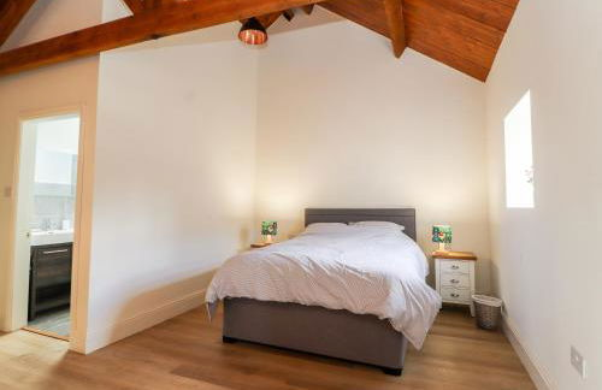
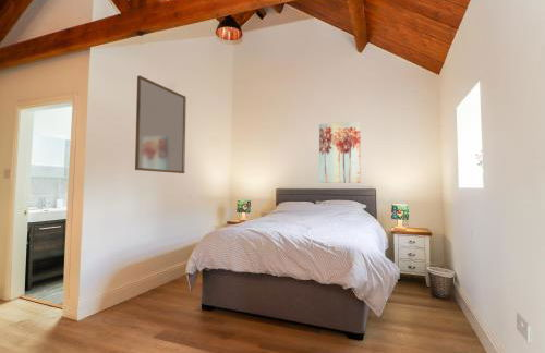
+ home mirror (162, 129)
+ wall art (339, 153)
